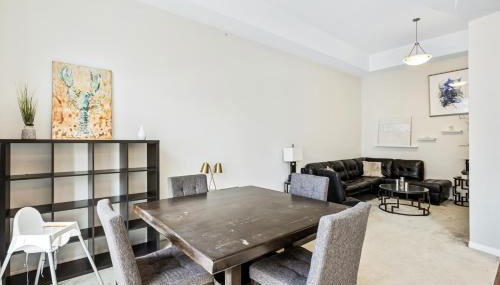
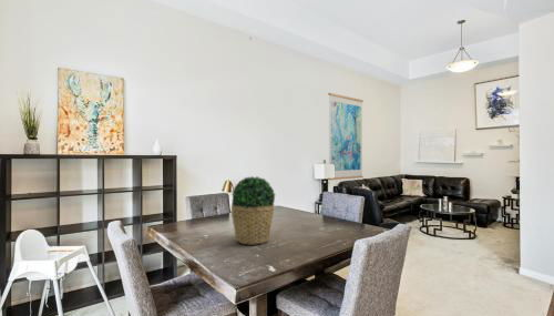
+ wall art (346, 137)
+ potted plant (253, 208)
